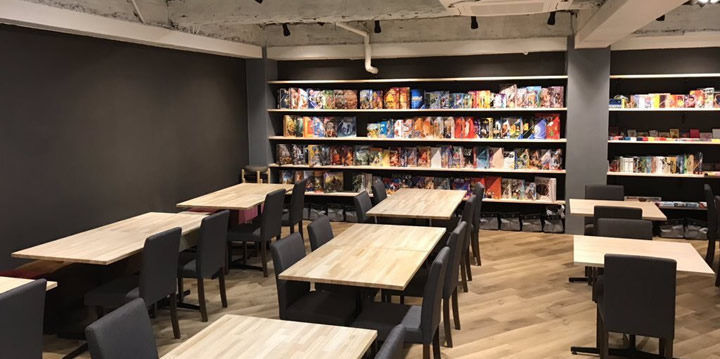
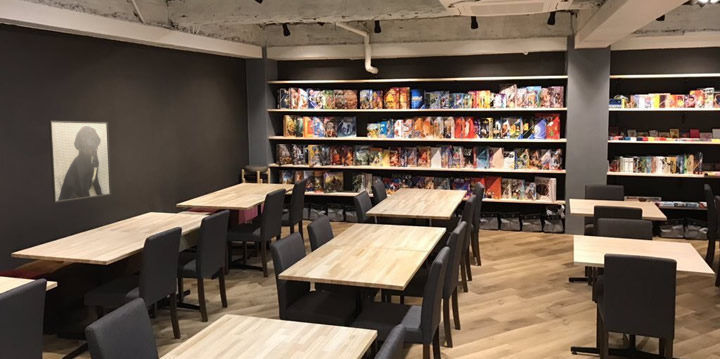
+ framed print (82, 160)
